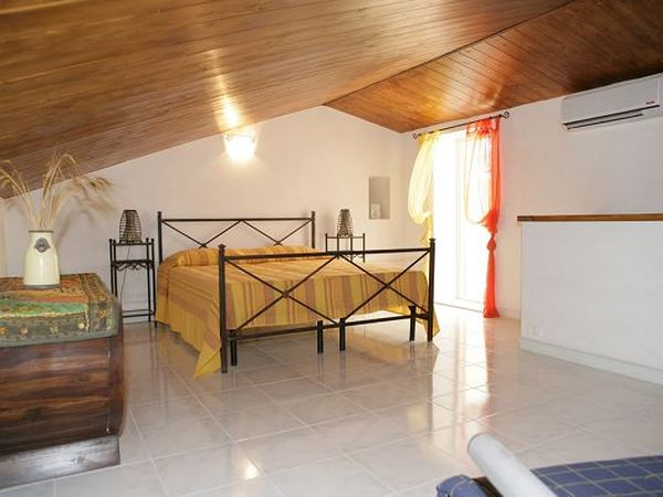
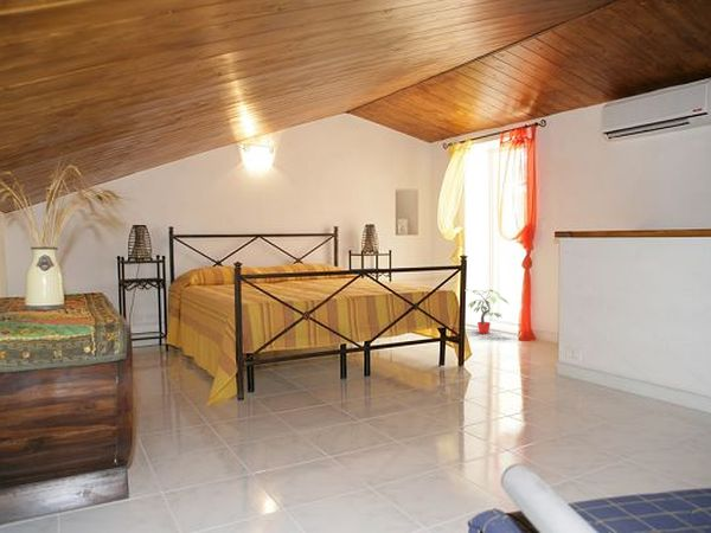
+ potted plant (483, 312)
